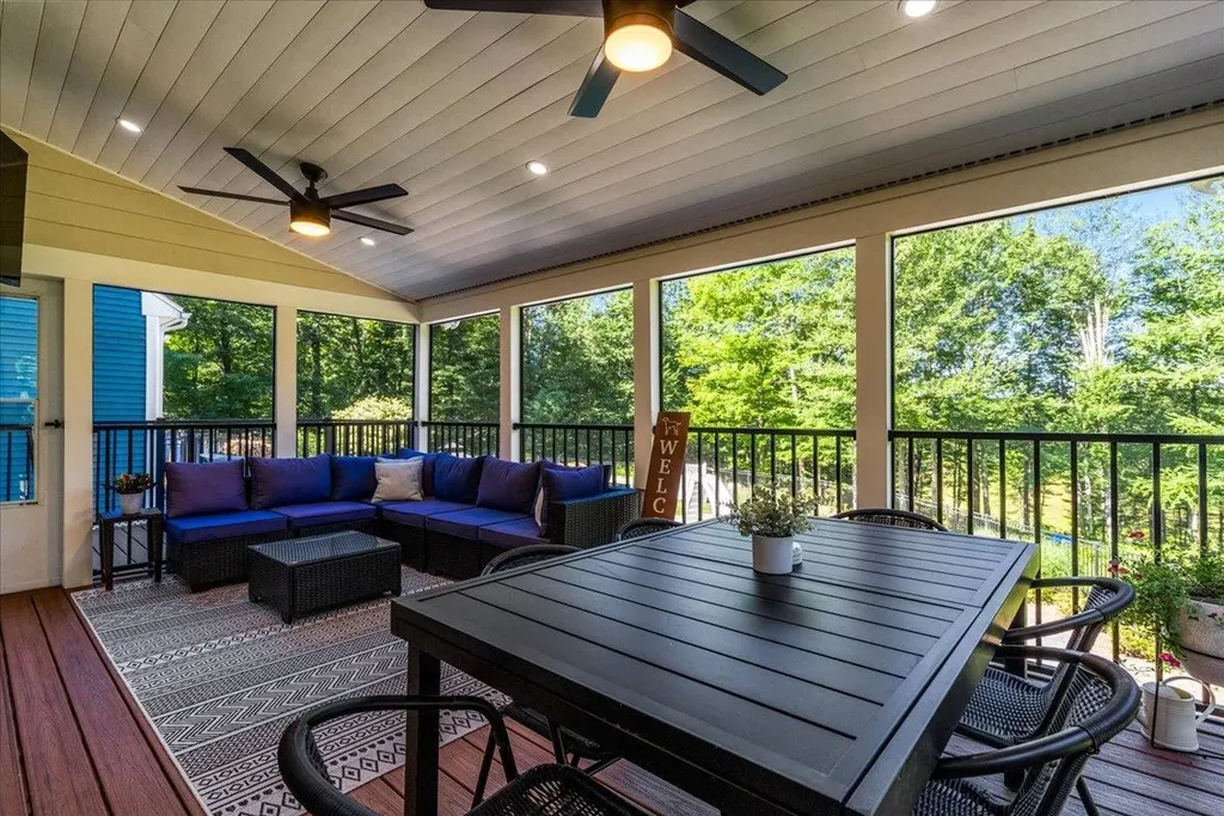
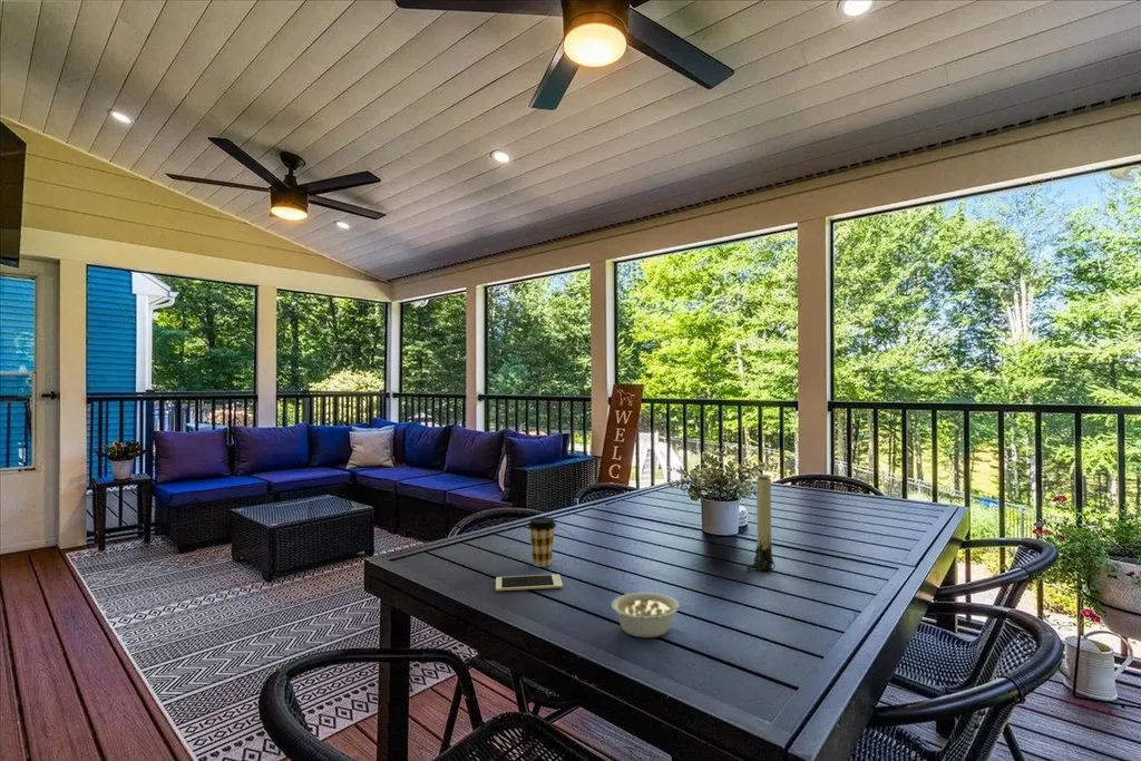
+ legume (647, 613)
+ coffee cup (542, 542)
+ candle (759, 521)
+ cell phone (528, 582)
